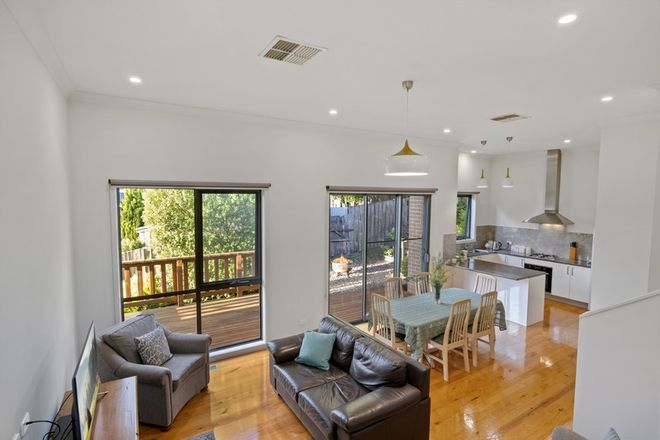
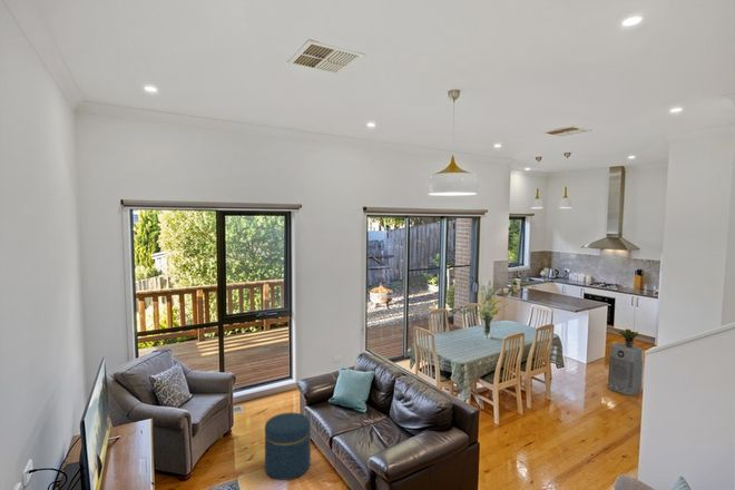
+ air purifier (625, 367)
+ potted plant (629, 337)
+ ottoman (287, 443)
